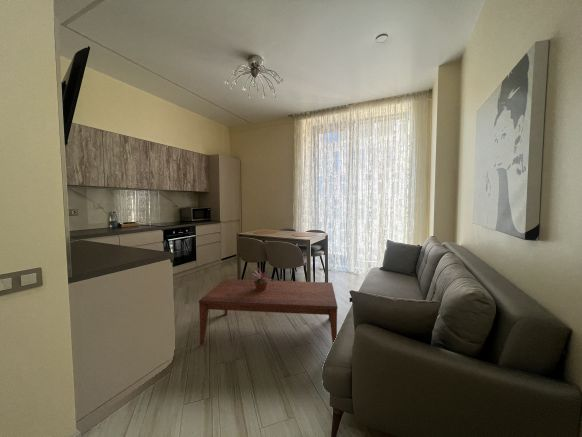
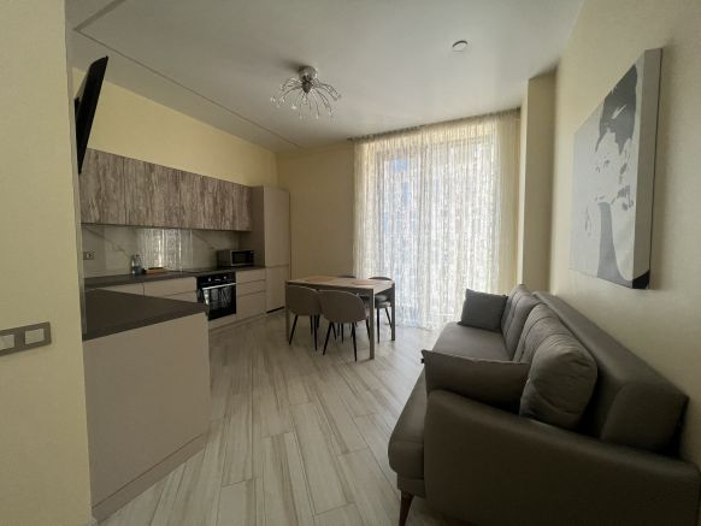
- potted plant (260, 278)
- coffee table (272, 310)
